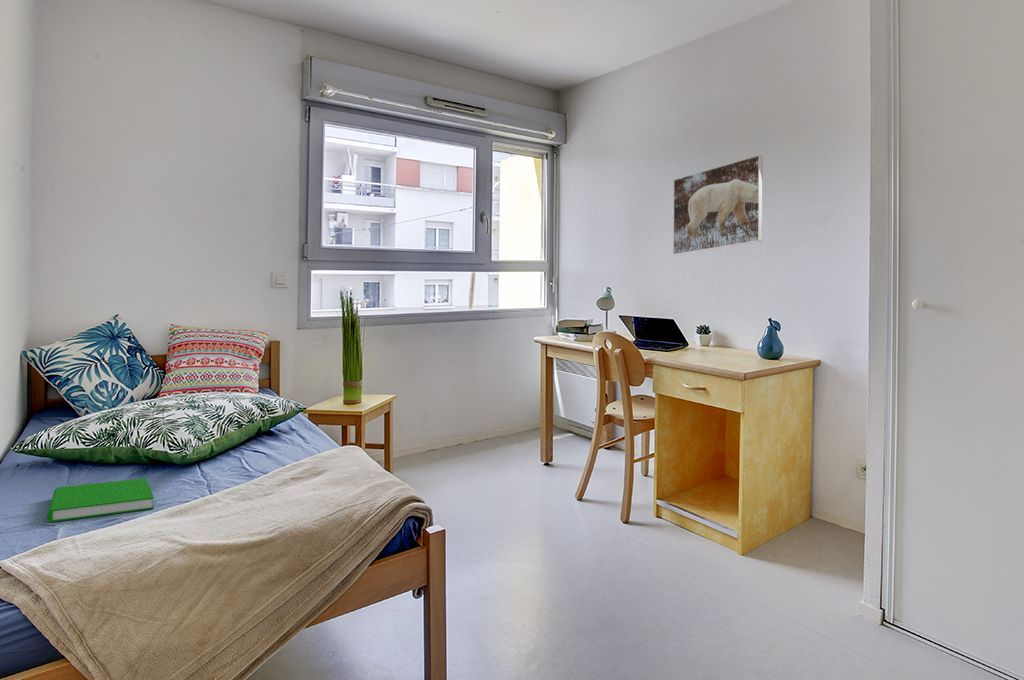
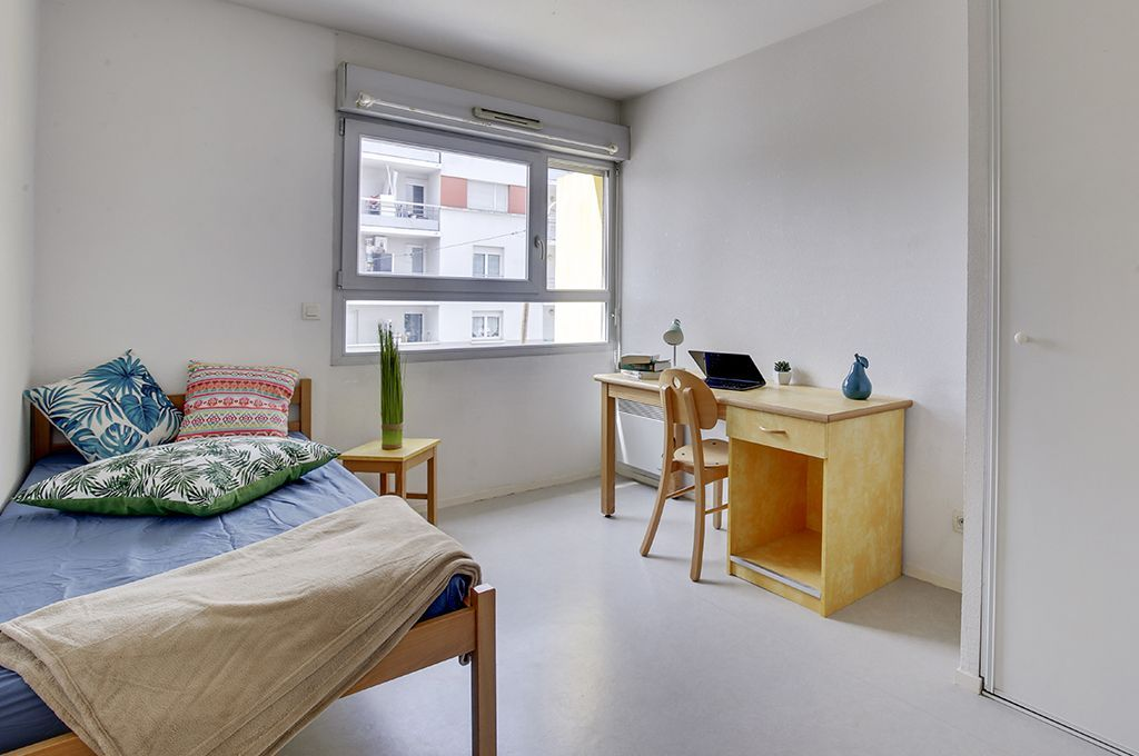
- book (102, 497)
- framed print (714, 208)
